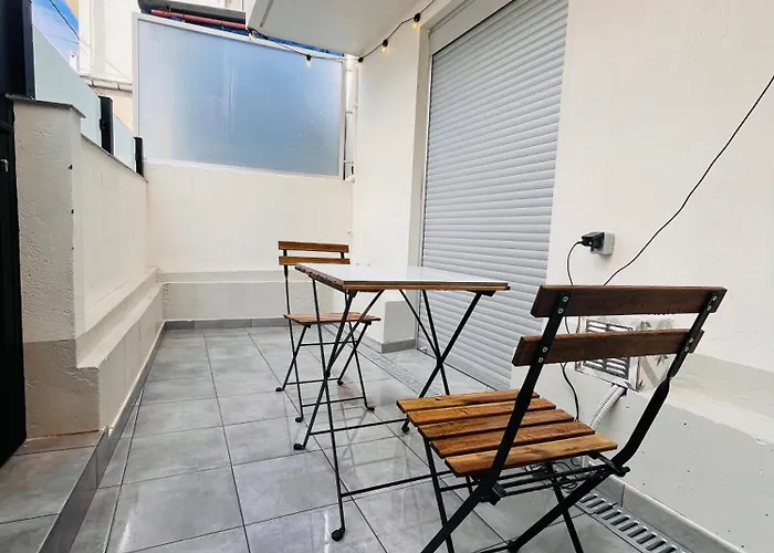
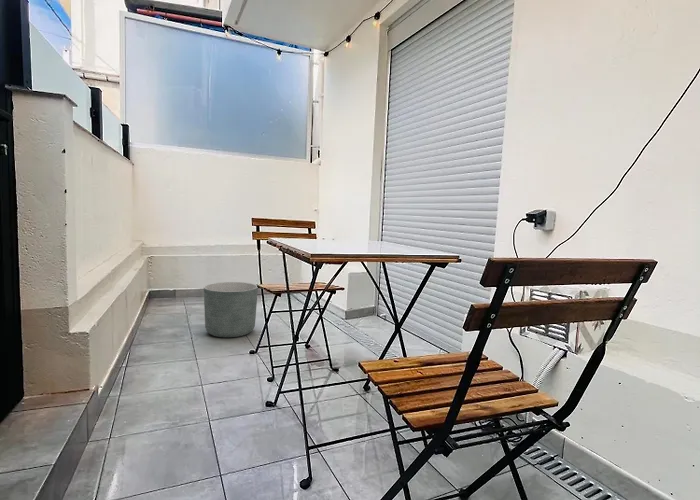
+ planter (230, 309)
